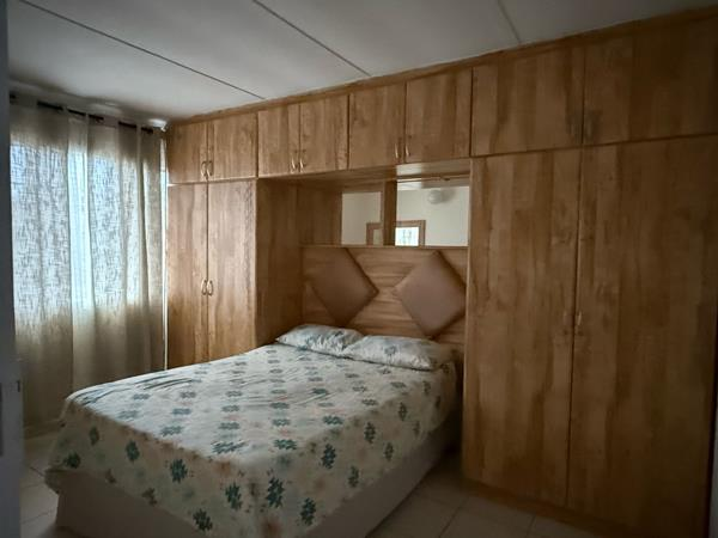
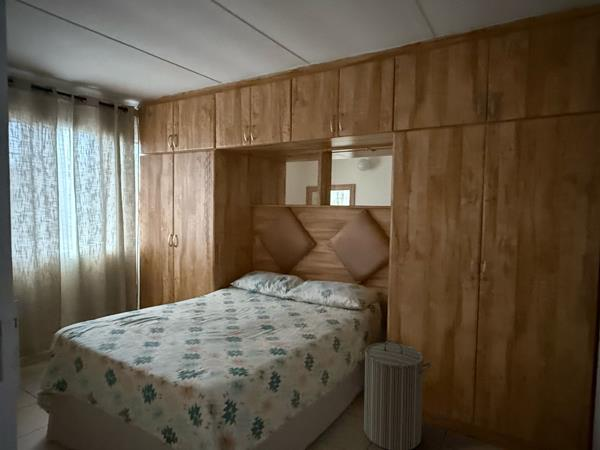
+ laundry hamper (393, 386)
